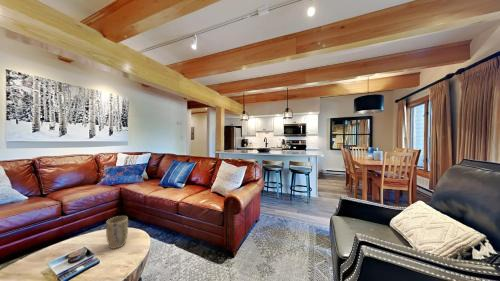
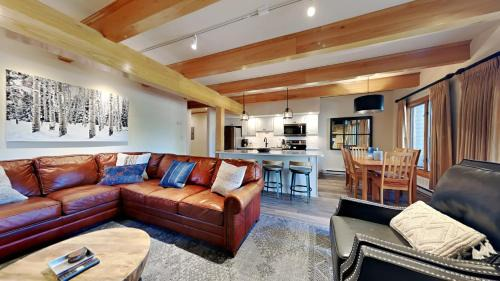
- plant pot (117, 232)
